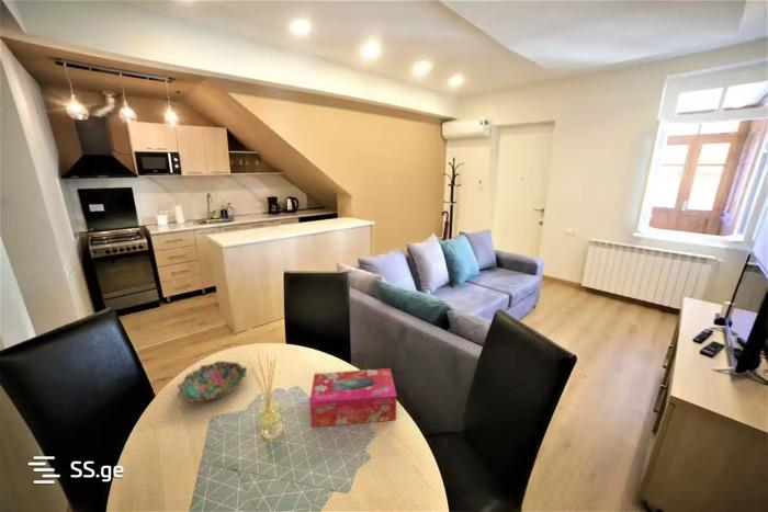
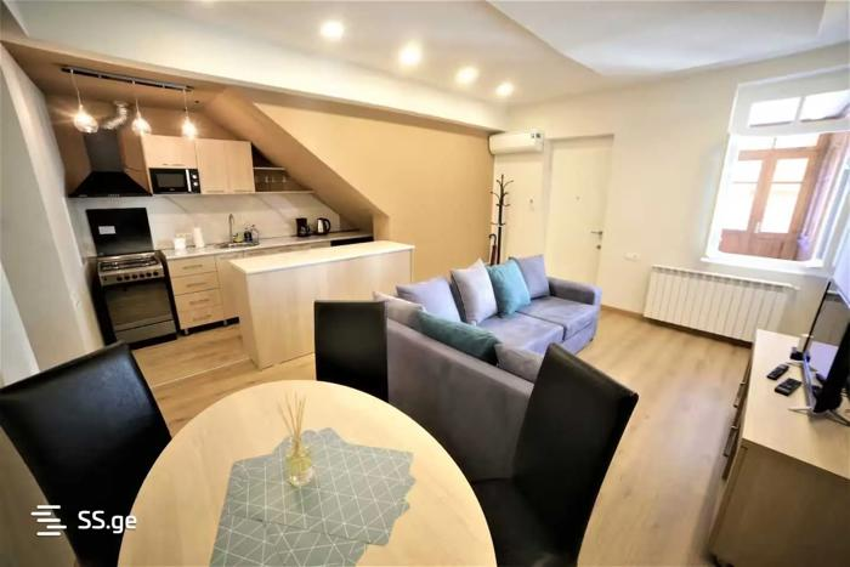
- tissue box (353, 395)
- bowl (213, 383)
